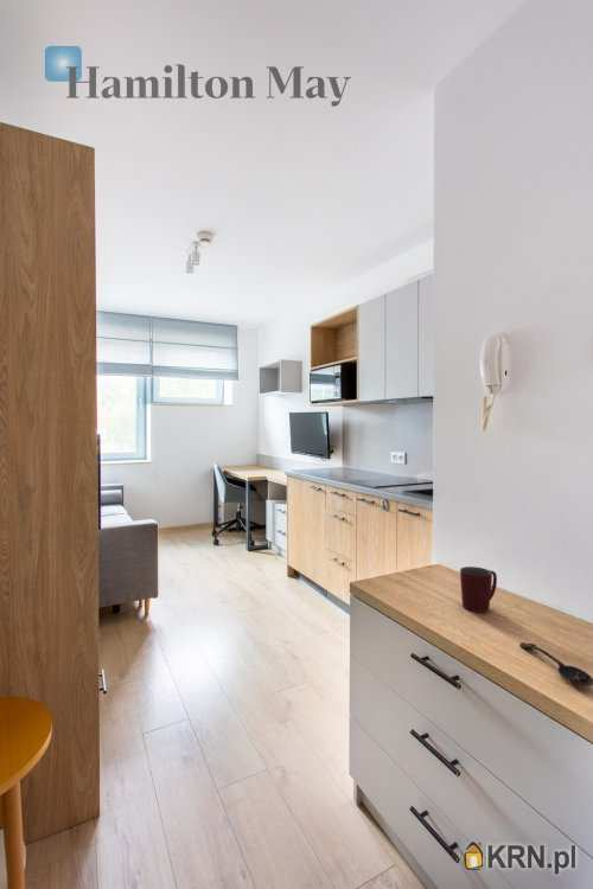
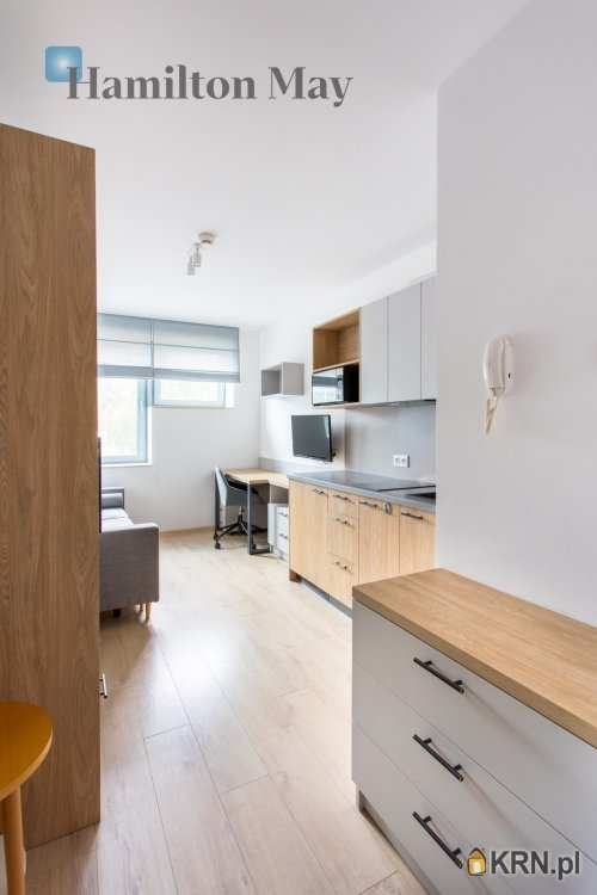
- spoon (554, 660)
- mug (479, 588)
